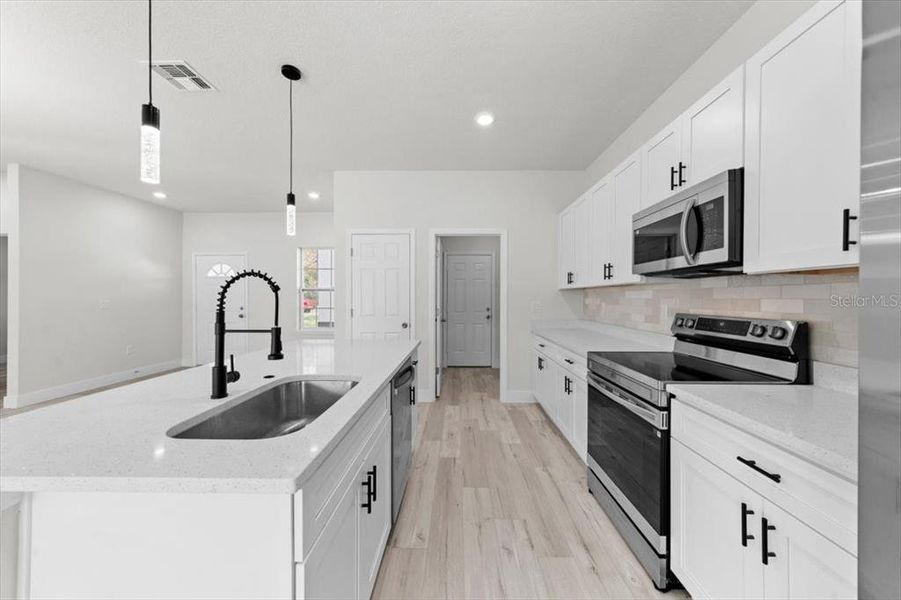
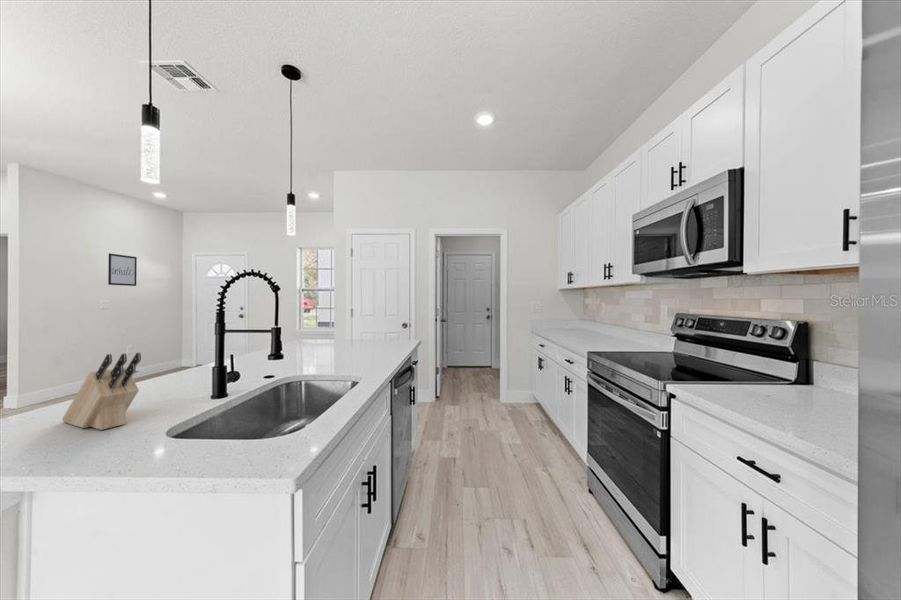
+ knife block (103, 387)
+ wall art (123, 270)
